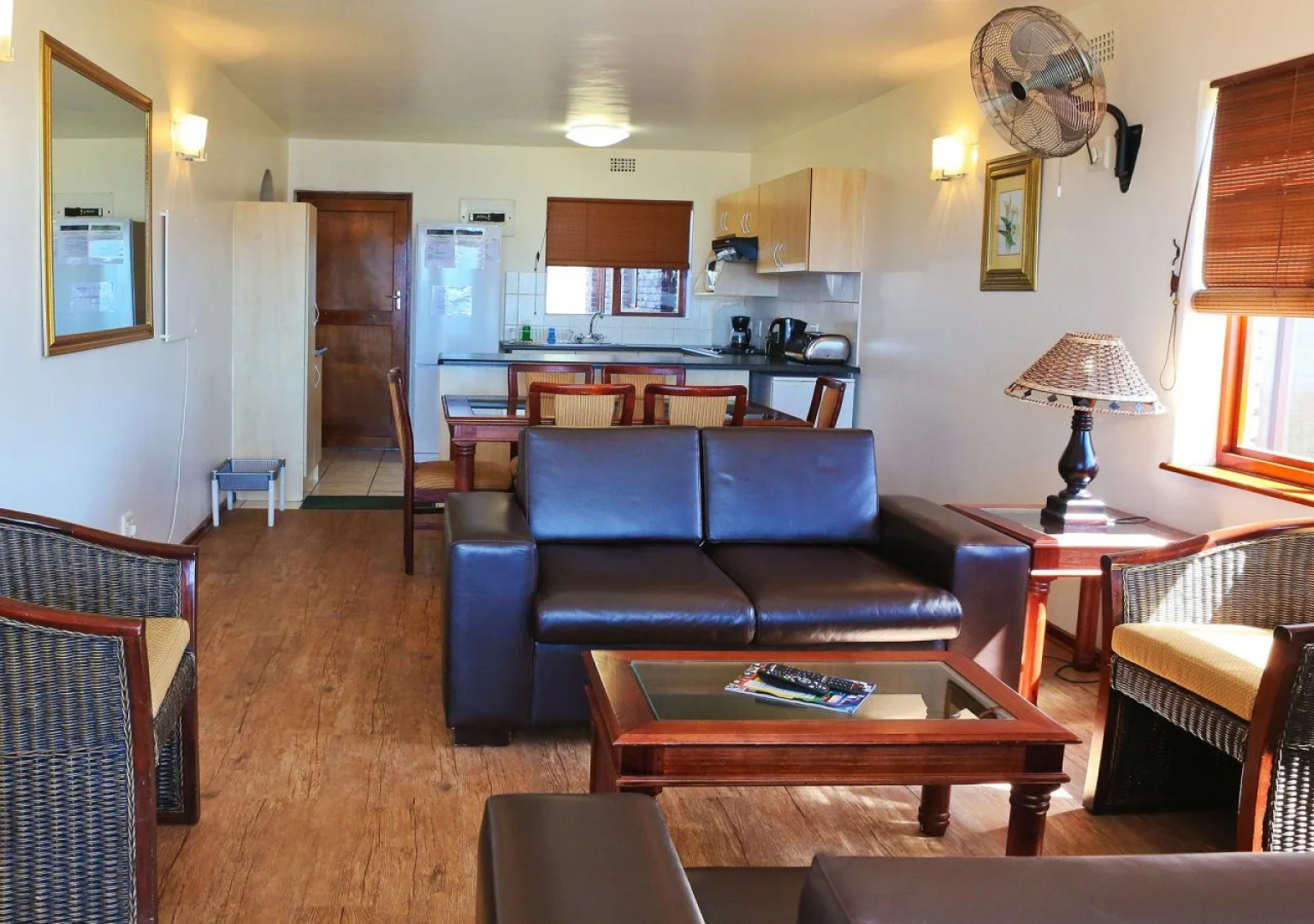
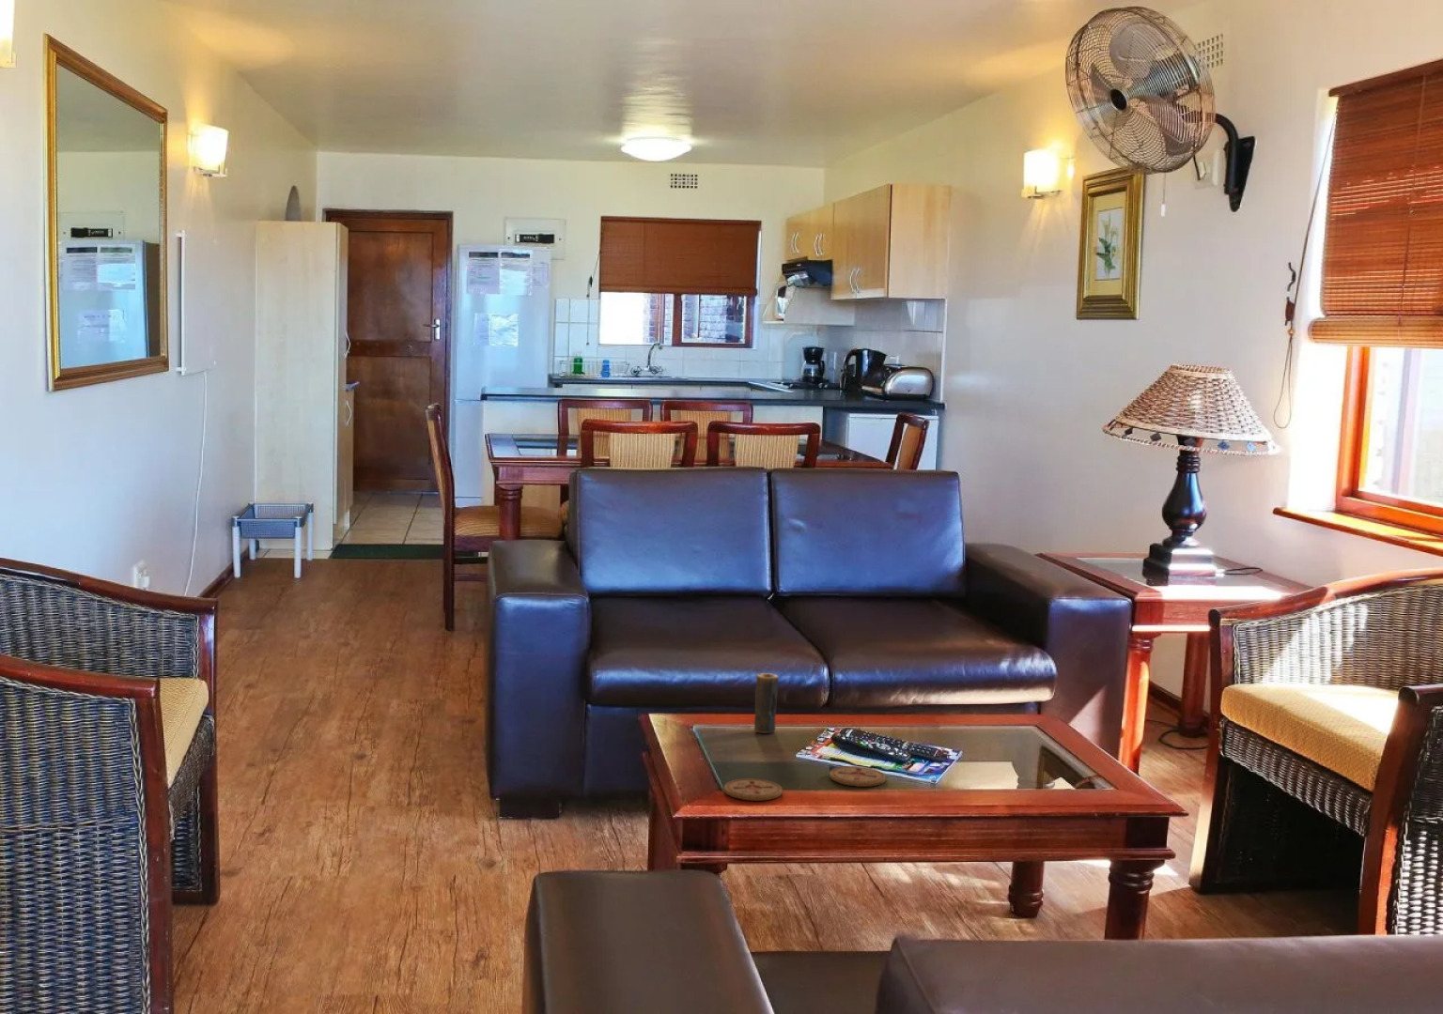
+ coaster (857, 776)
+ coaster (752, 789)
+ candle (765, 702)
